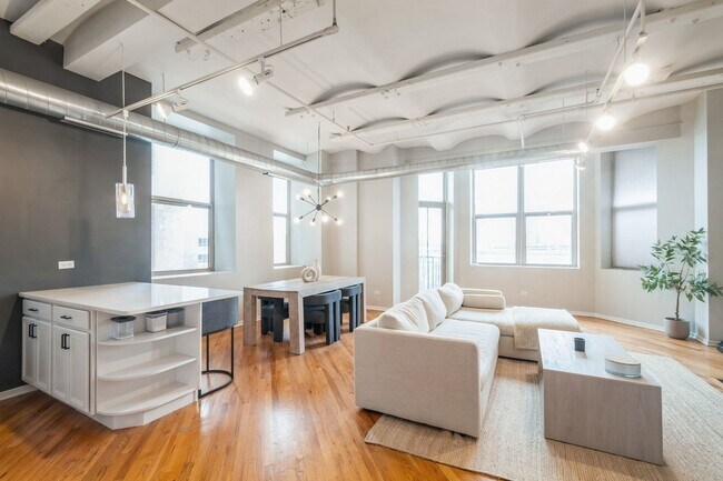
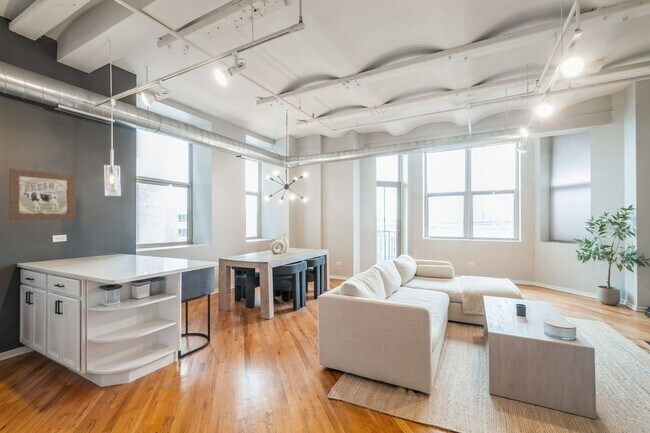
+ wall art (44, 196)
